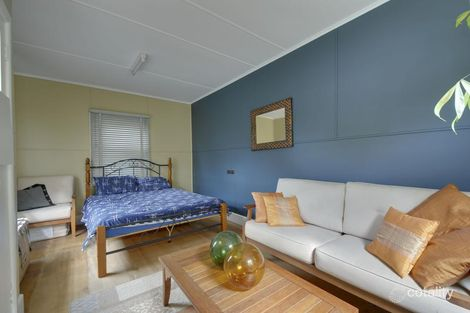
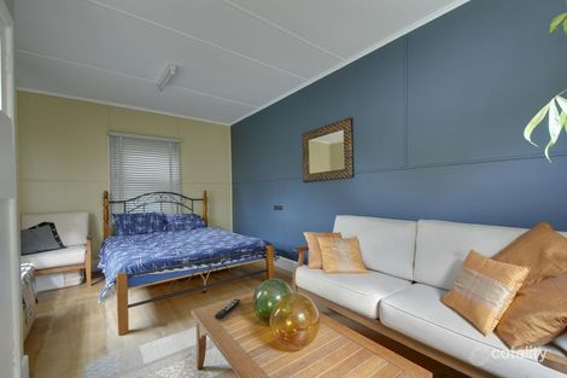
+ remote control (228, 307)
